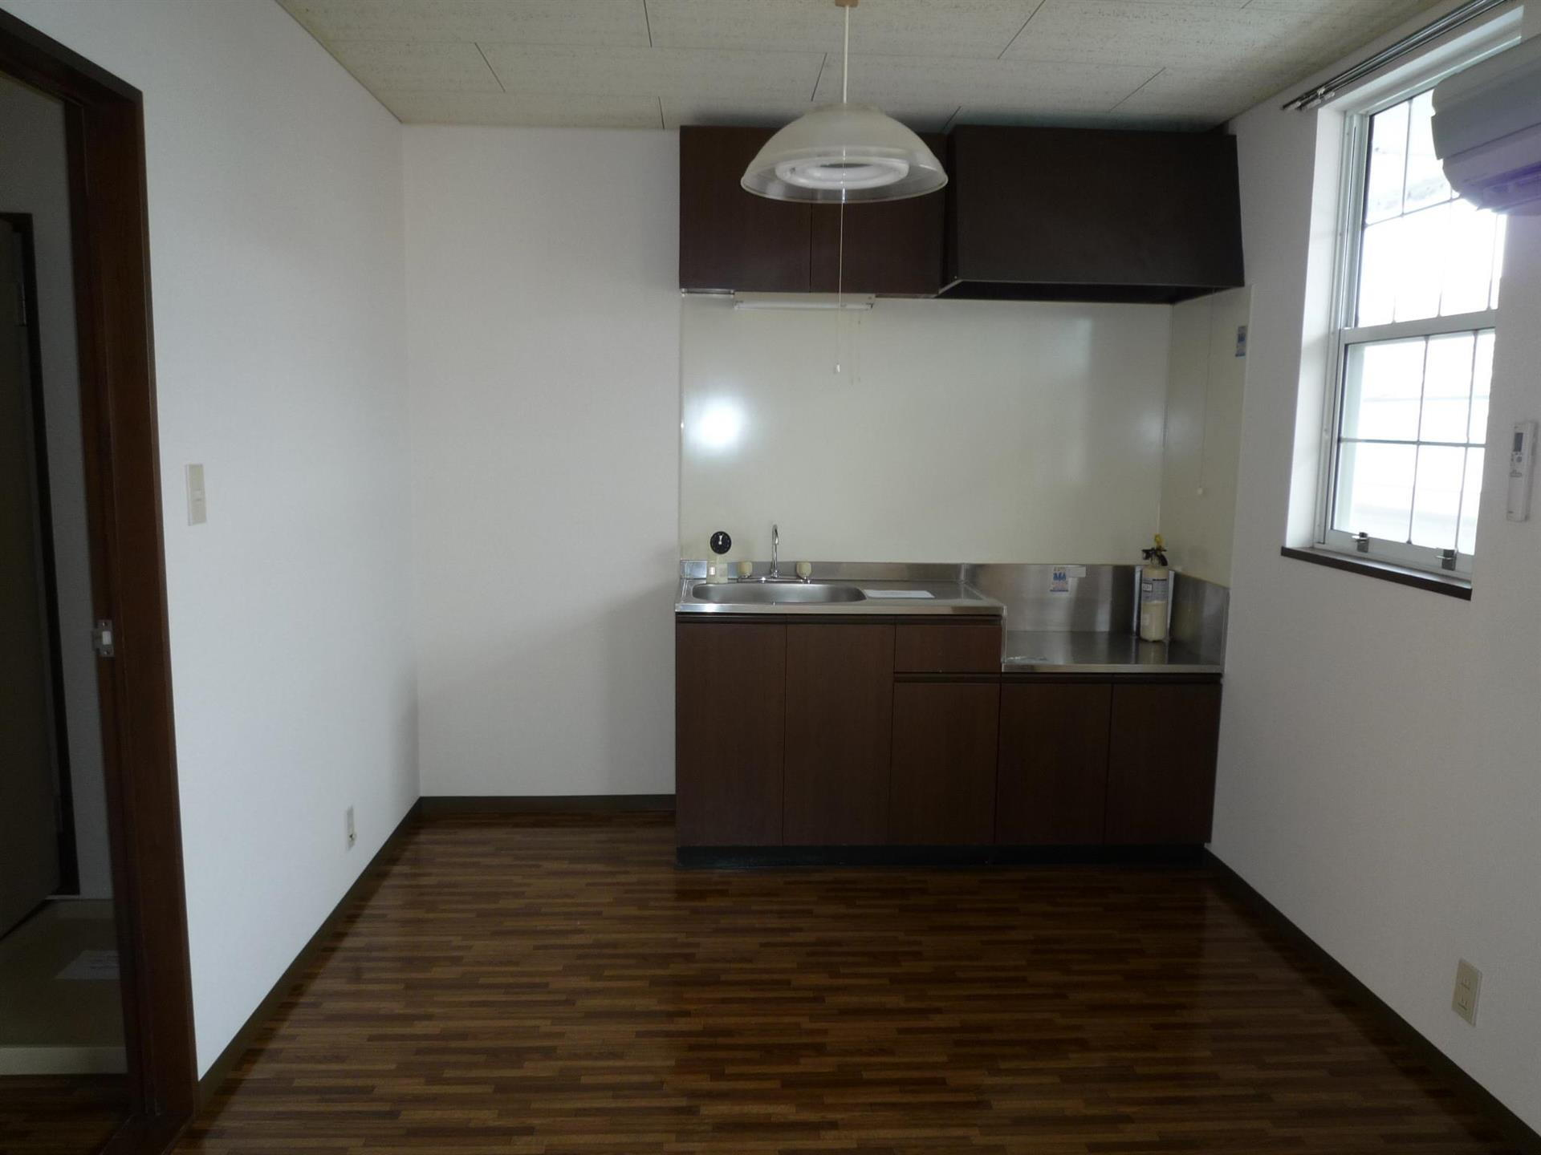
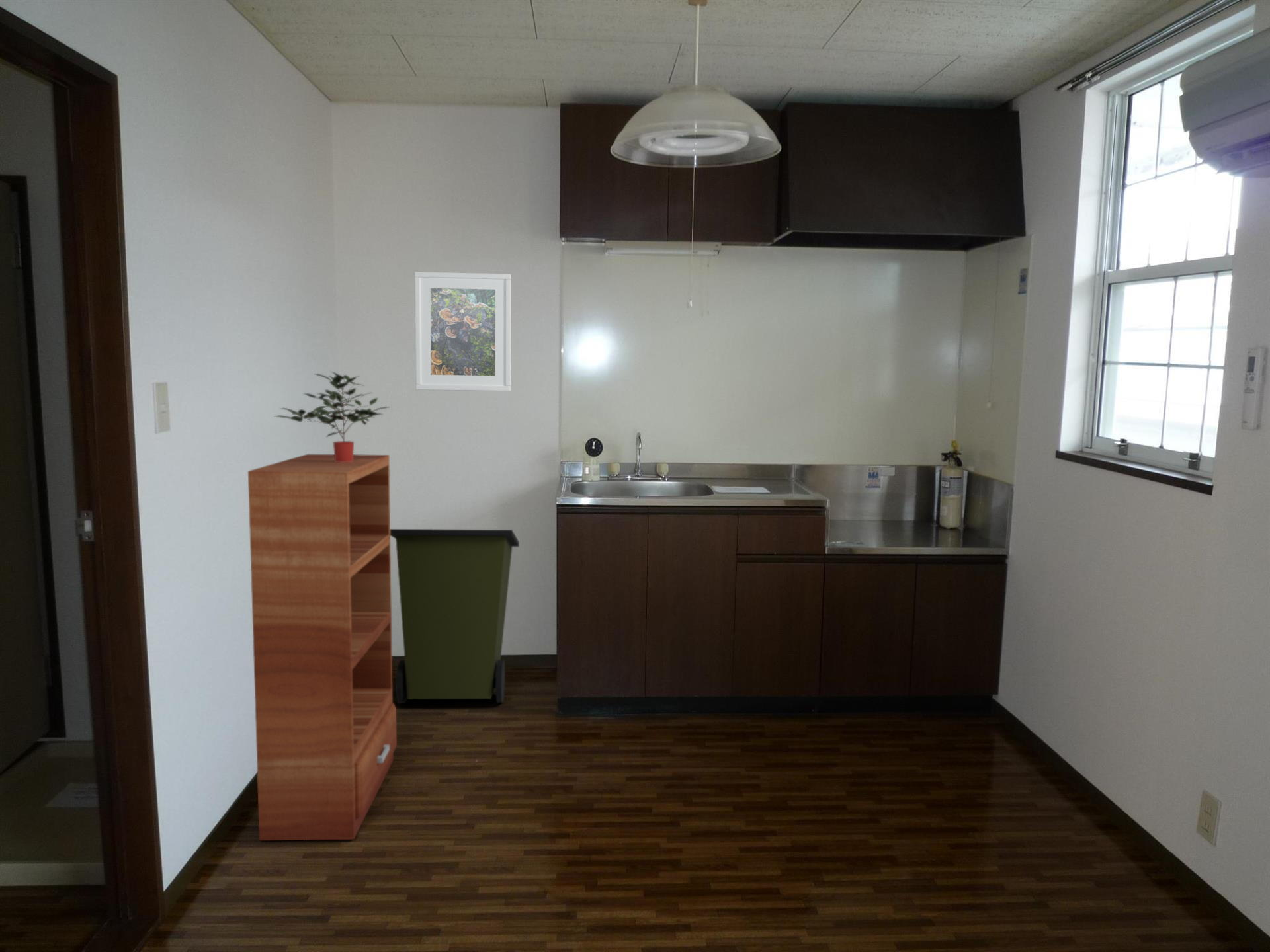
+ potted plant (335, 416)
+ bookshelf (335, 633)
+ trash can (457, 606)
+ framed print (463, 332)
